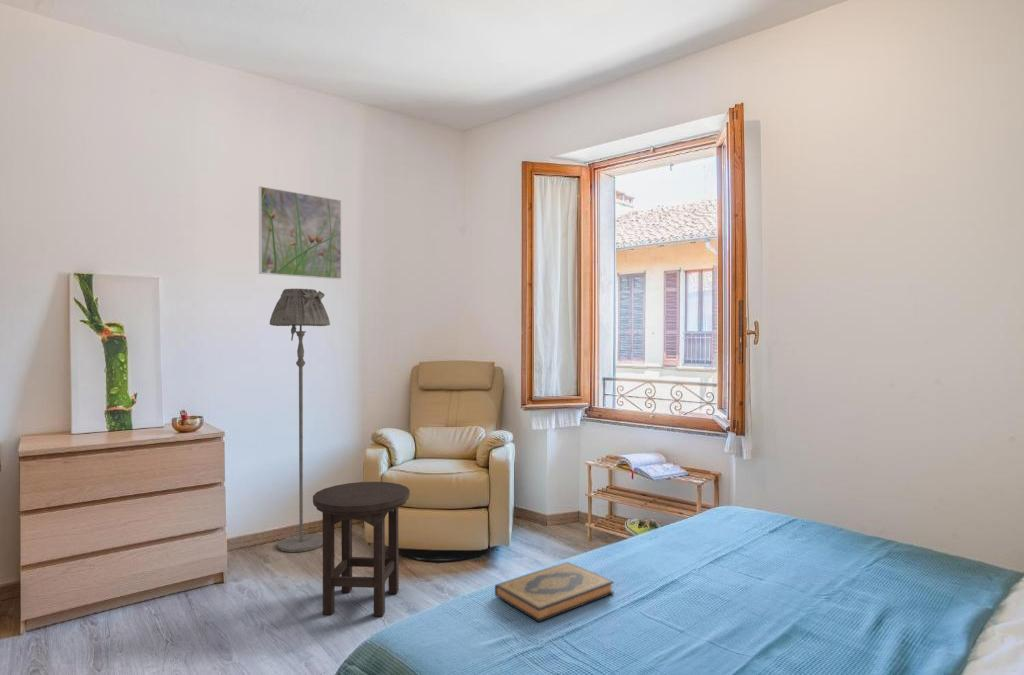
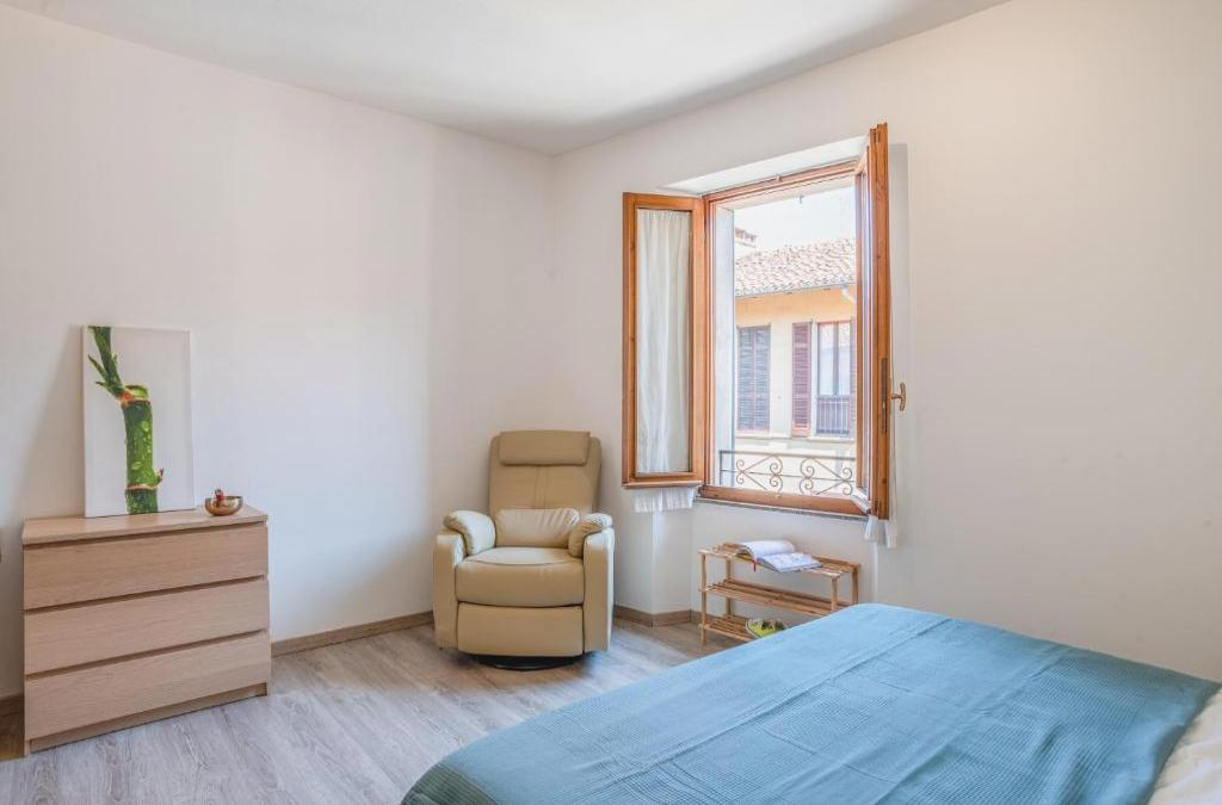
- hardback book (554, 588)
- stool (362, 557)
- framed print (301, 235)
- floor lamp (300, 416)
